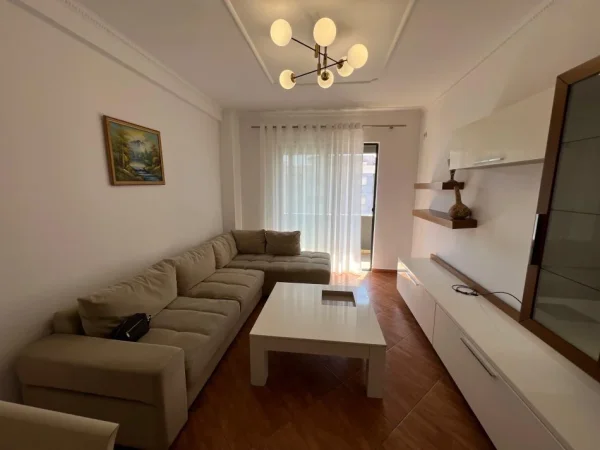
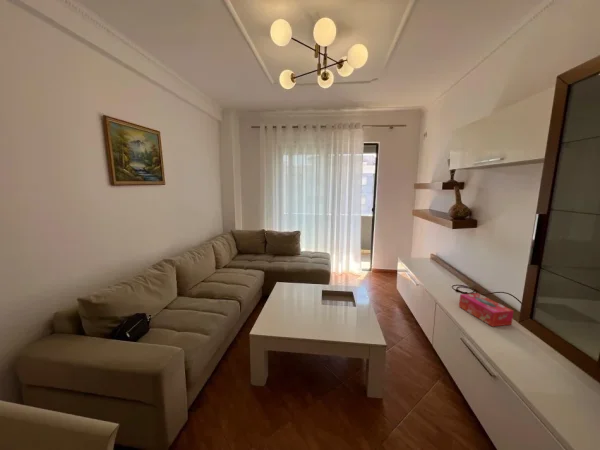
+ tissue box (484, 308)
